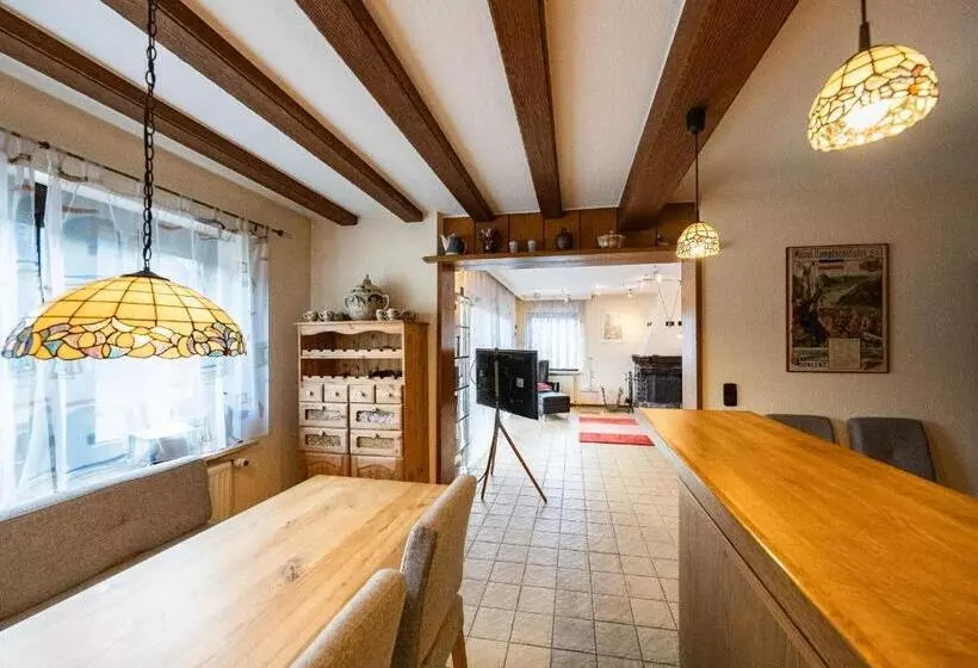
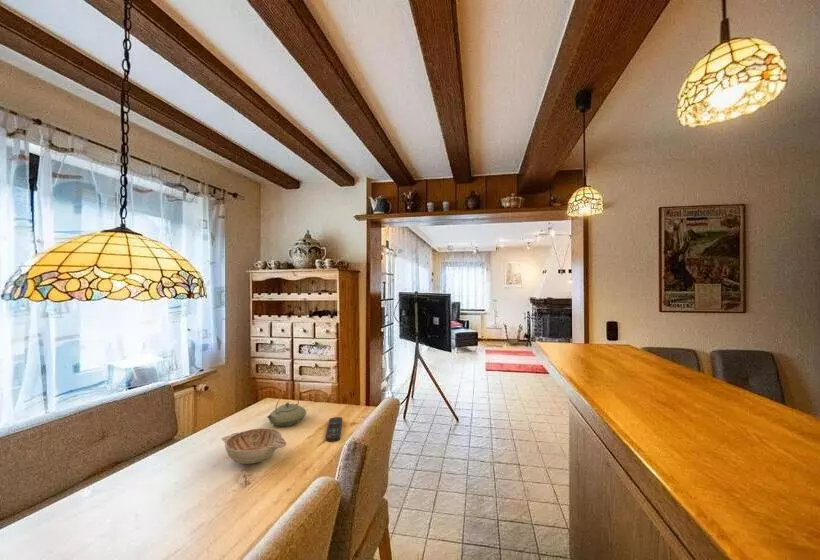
+ teapot (285, 407)
+ decorative bowl (254, 447)
+ remote control (334, 428)
